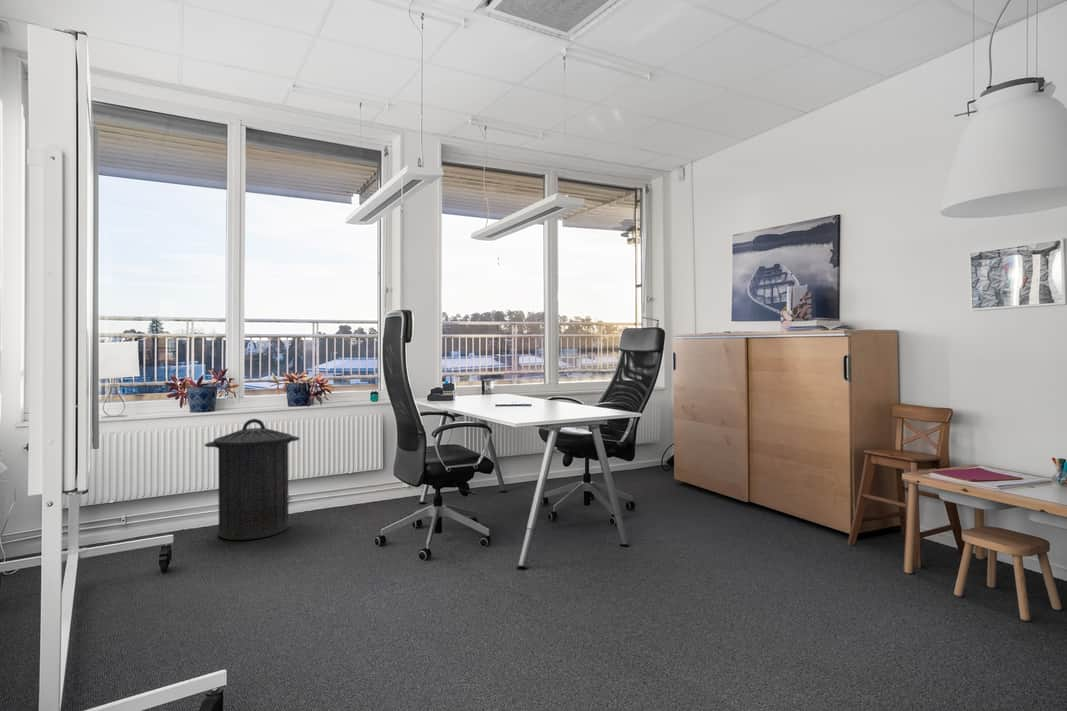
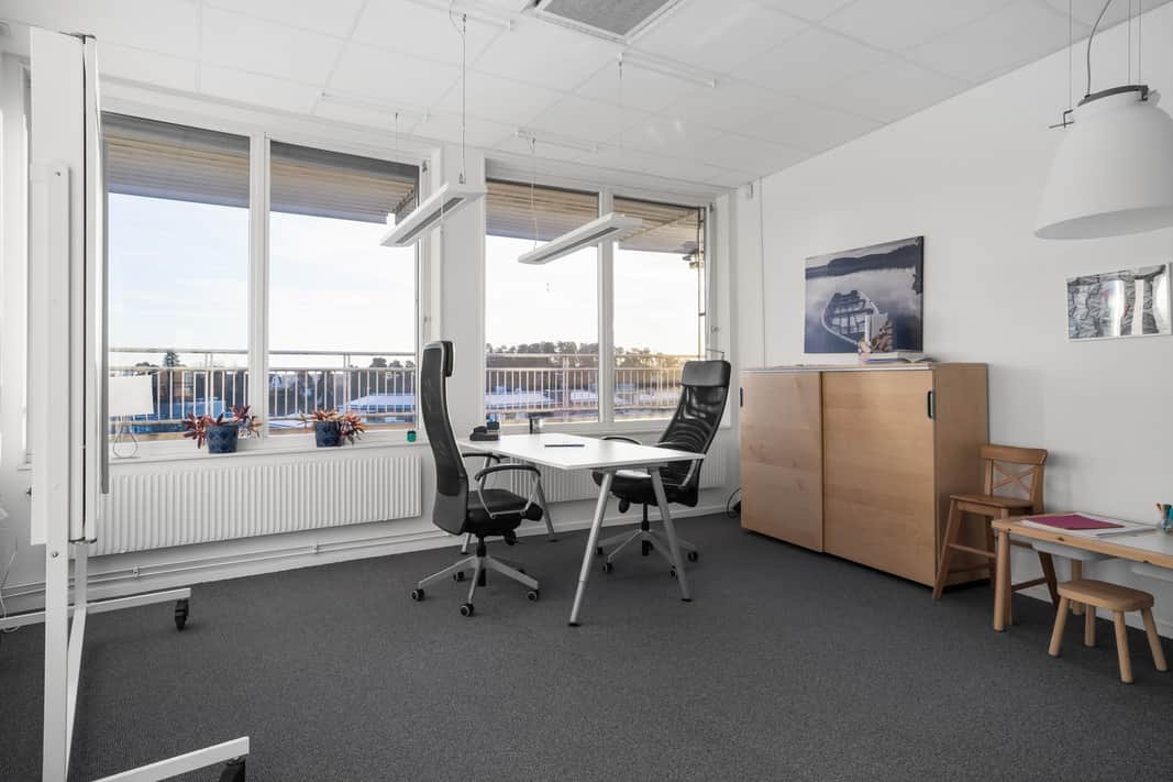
- trash can (253, 474)
